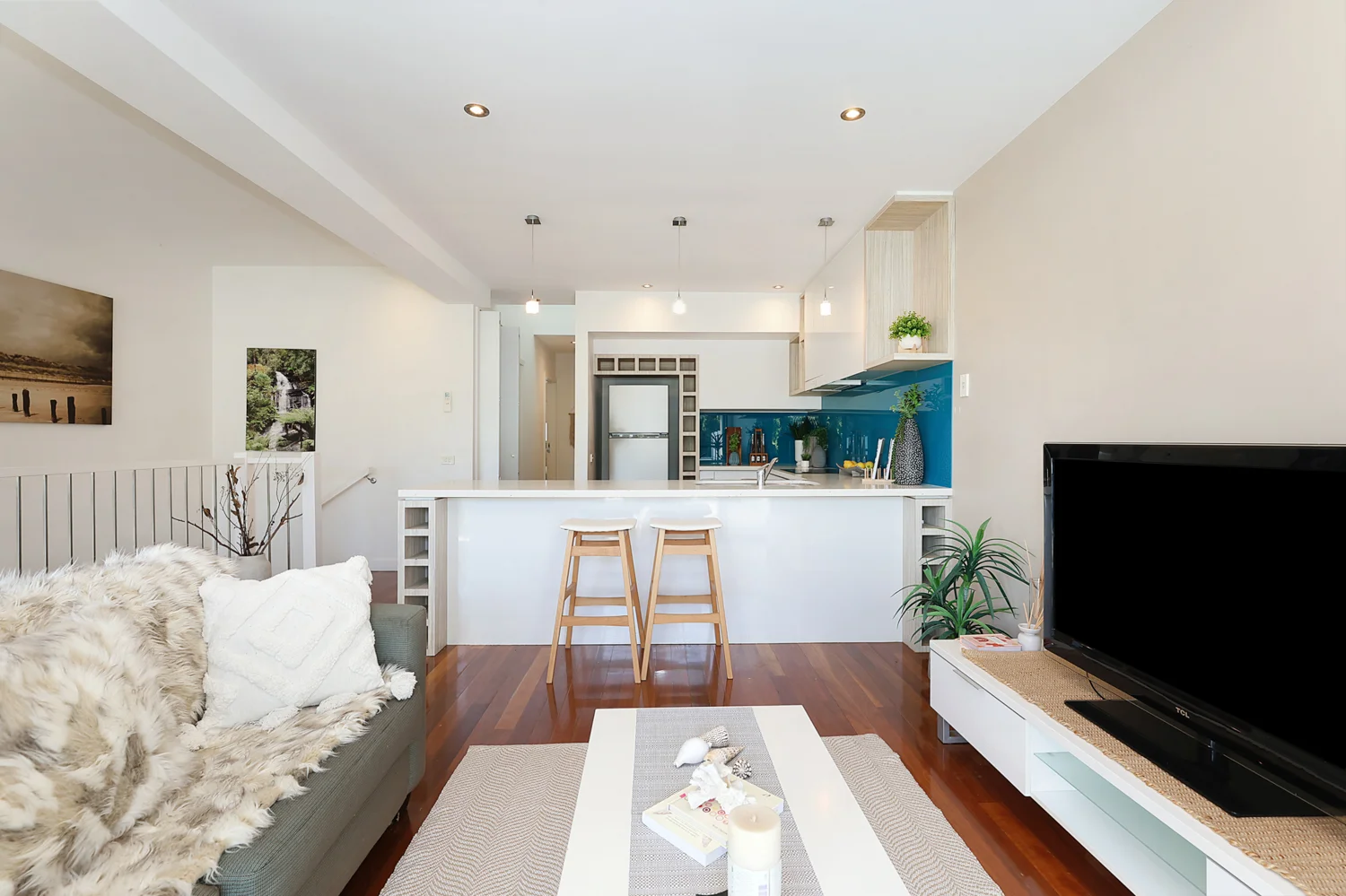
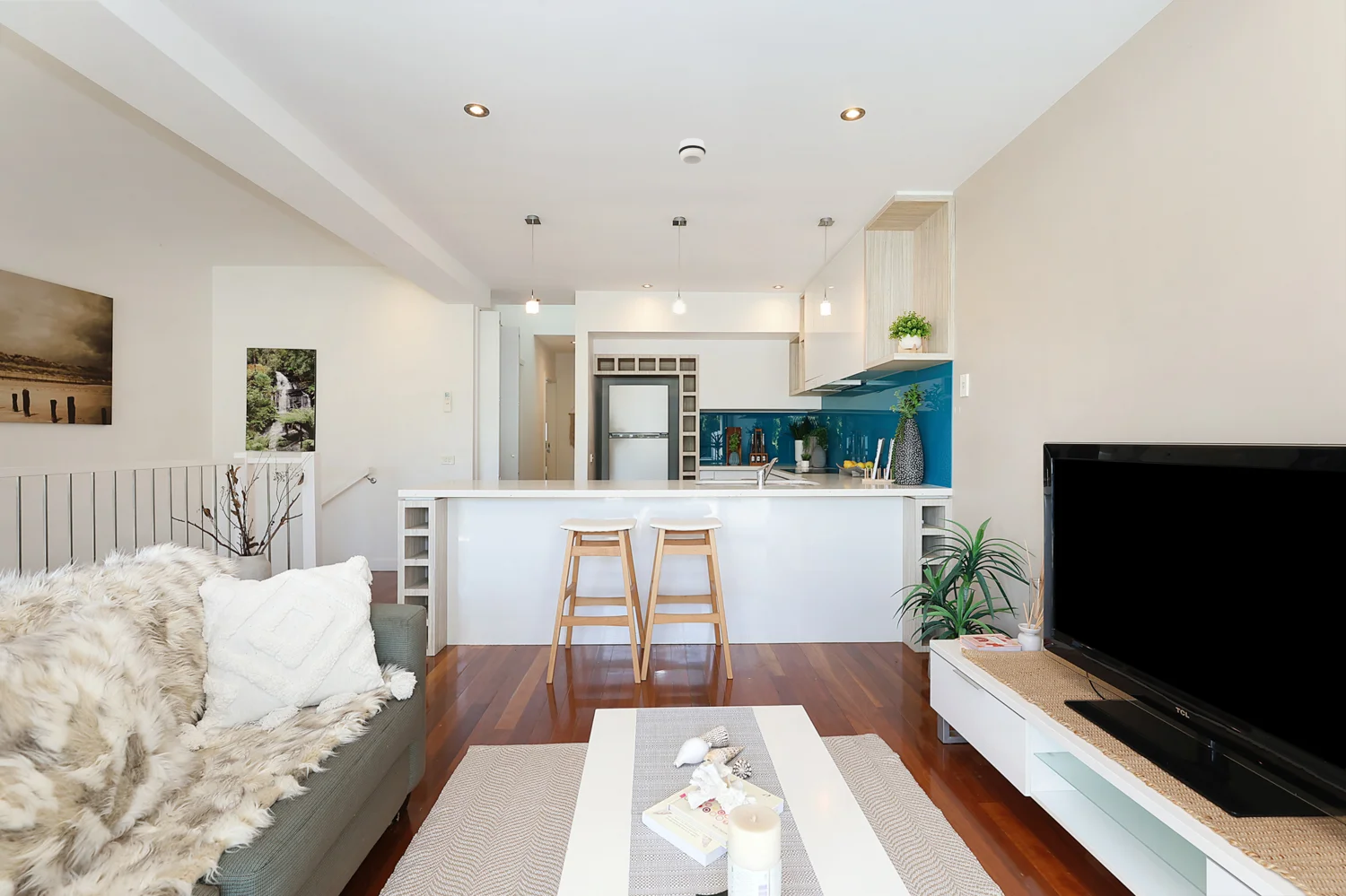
+ smoke detector (692, 152)
